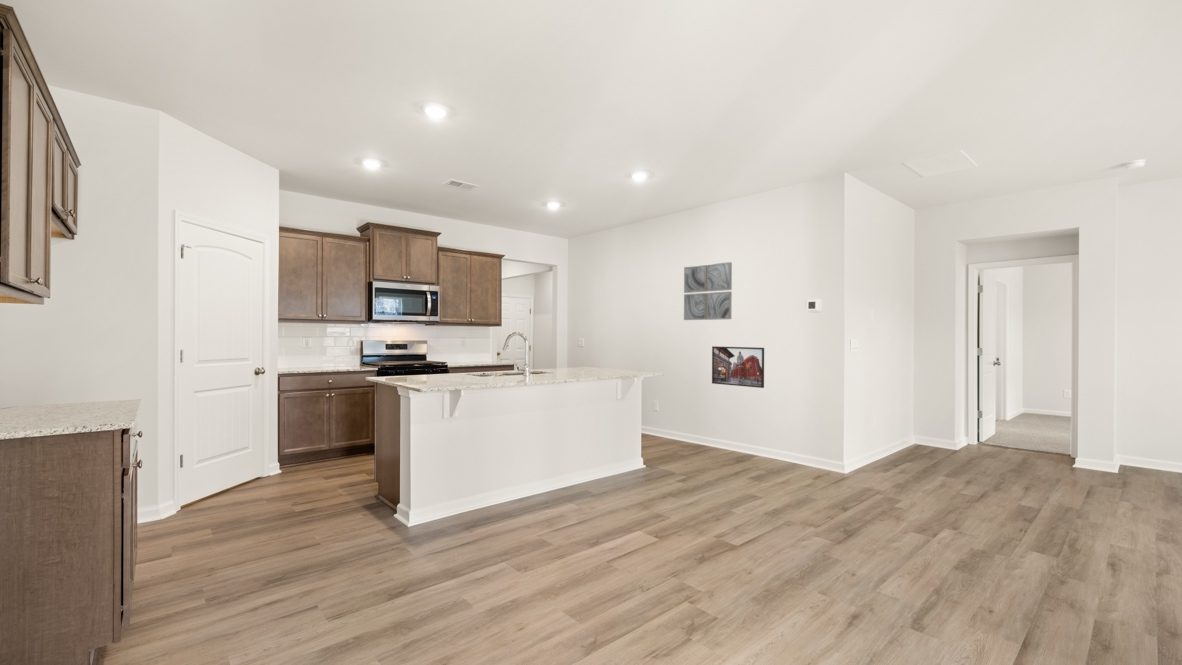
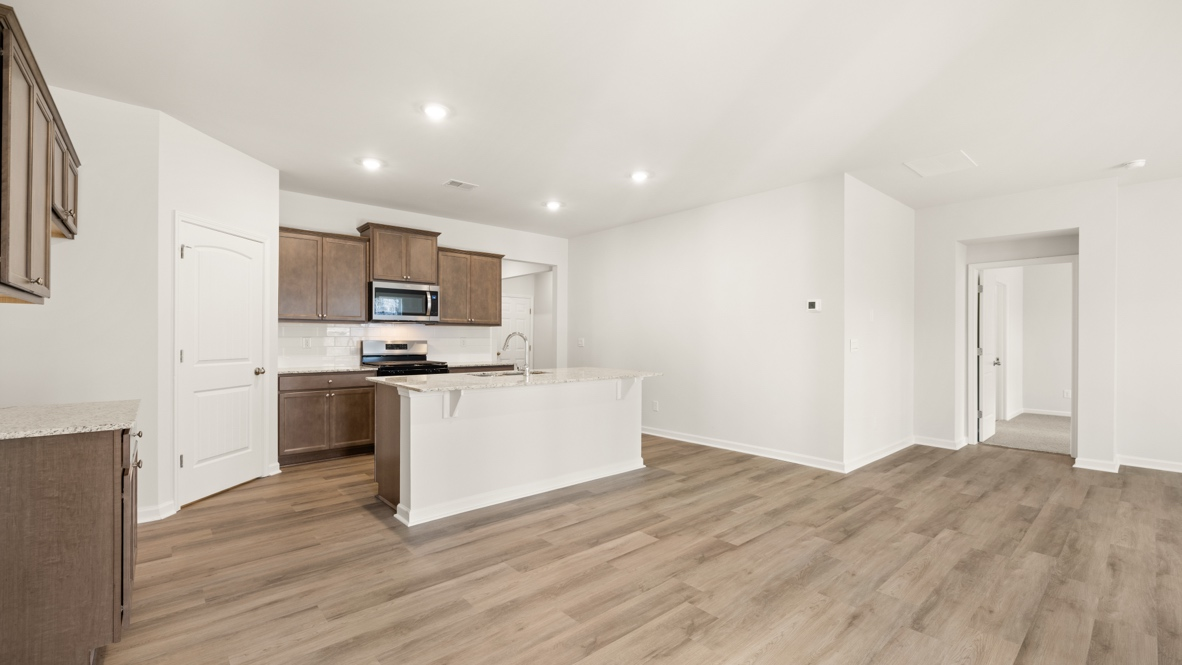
- wall art (706, 291)
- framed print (737, 366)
